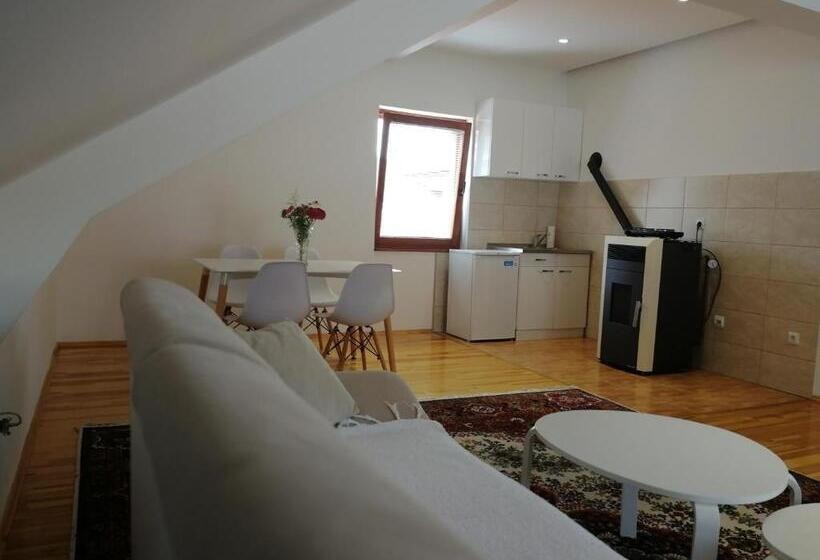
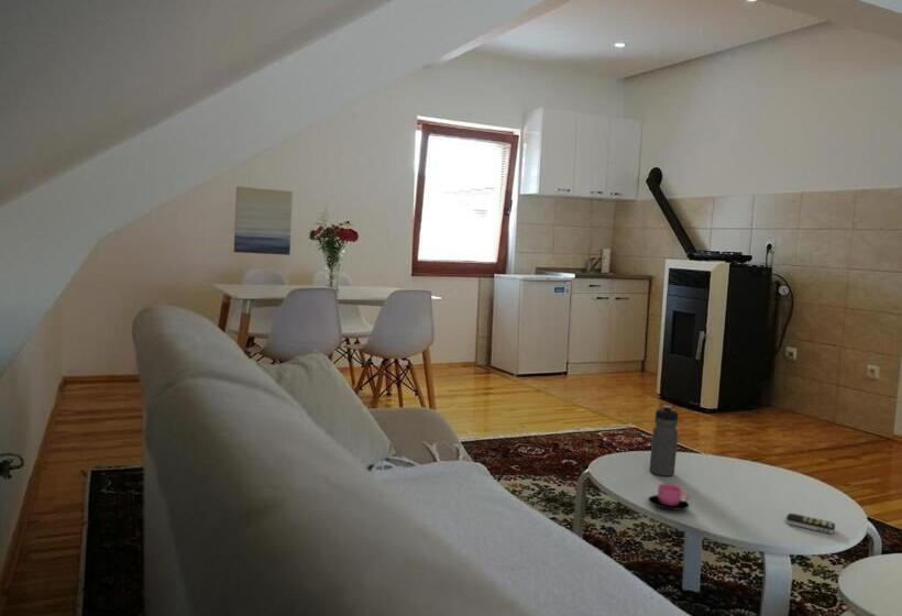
+ cup (669, 496)
+ water bottle (664, 439)
+ wall art (263, 221)
+ remote control (810, 522)
